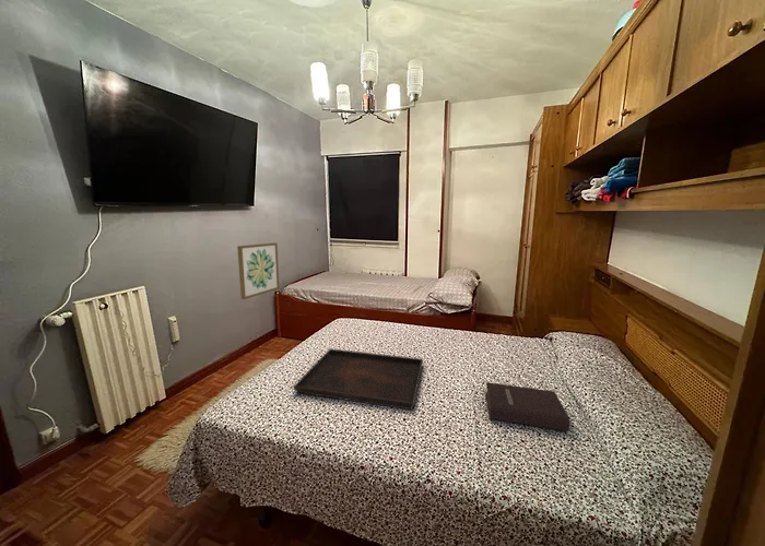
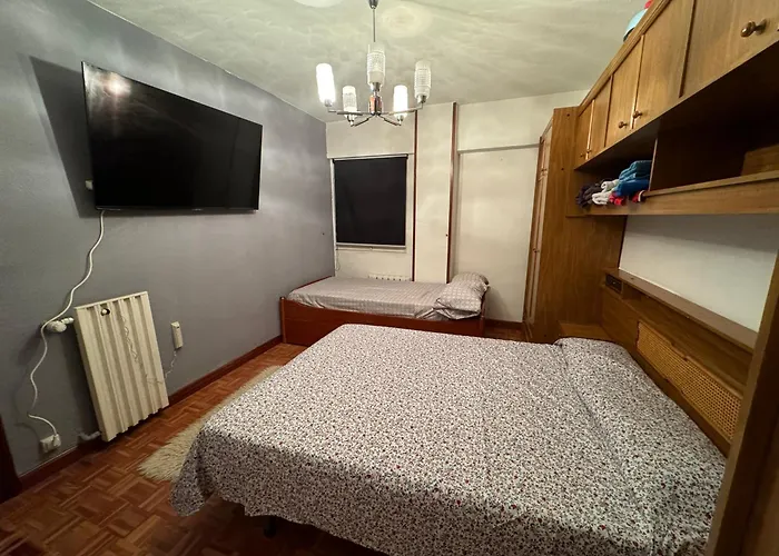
- wall art (260, 269)
- serving tray (364, 375)
- book (522, 405)
